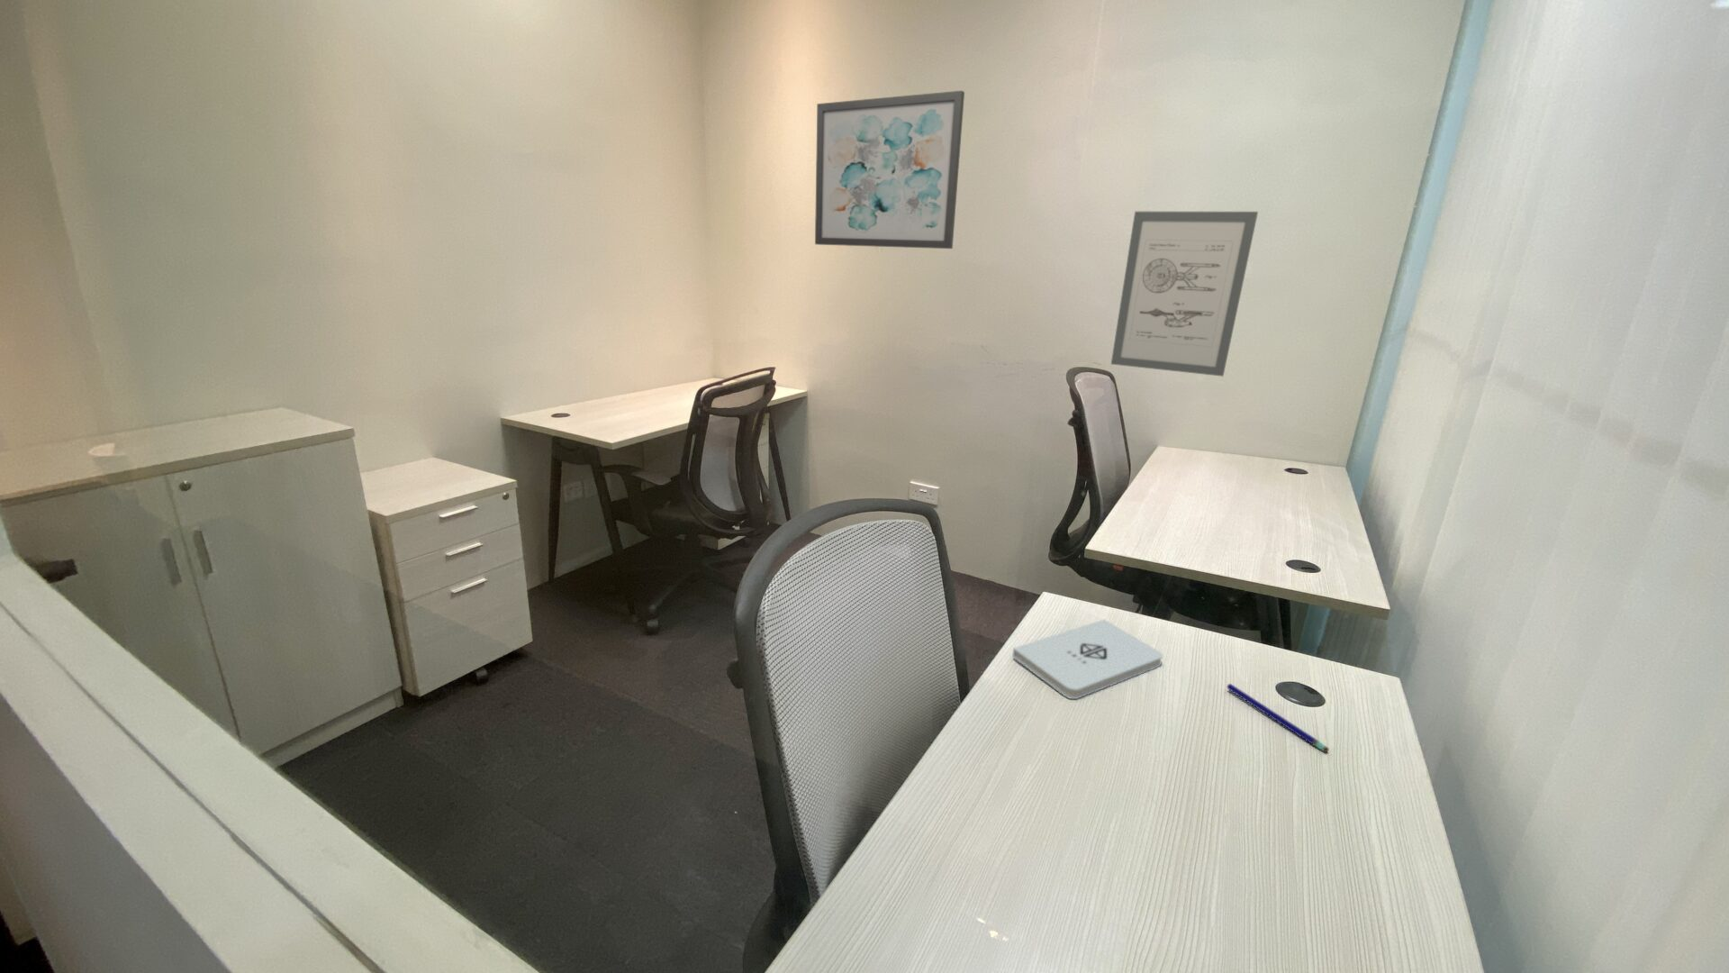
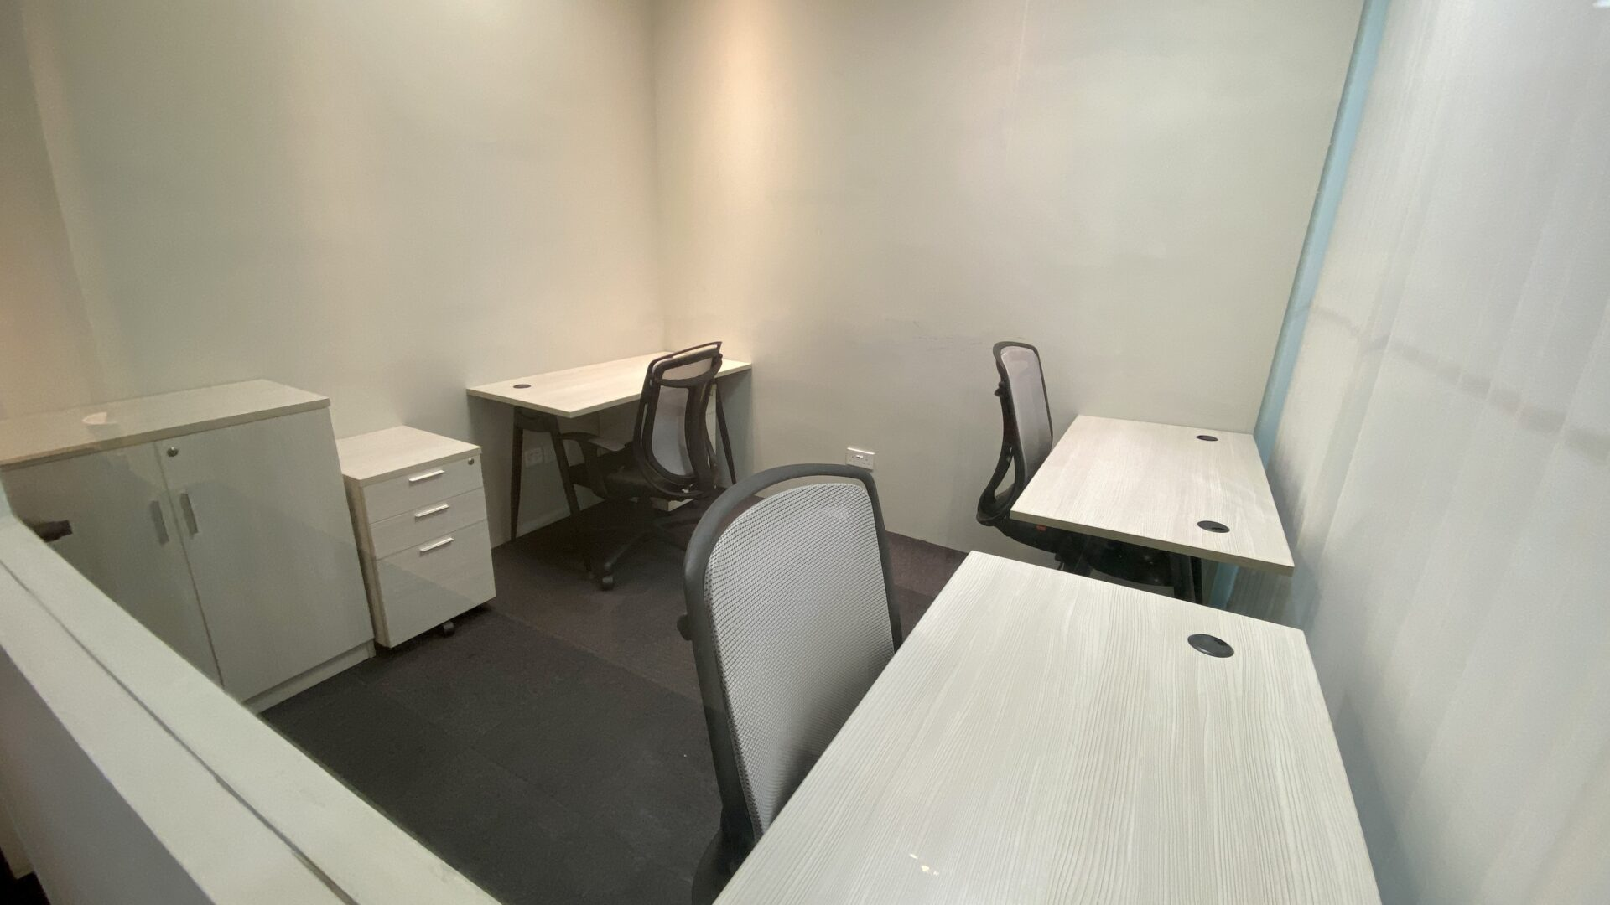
- wall art (882, 175)
- wall art (1179, 292)
- notepad (1089, 656)
- pen (1274, 715)
